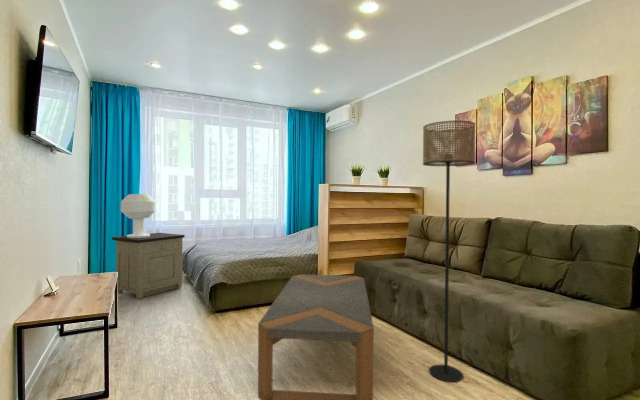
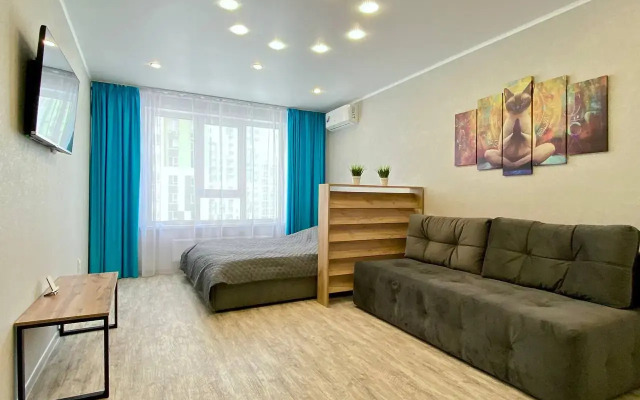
- table lamp (138, 215)
- nightstand (149, 263)
- coffee table (322, 324)
- floor lamp (447, 250)
